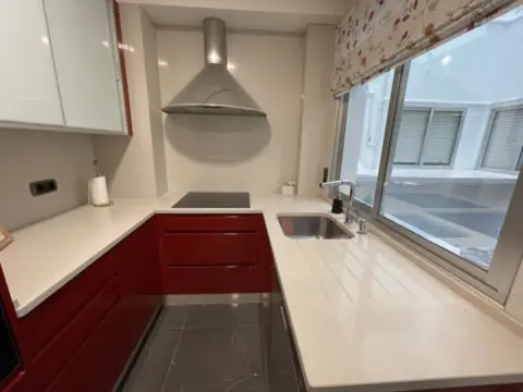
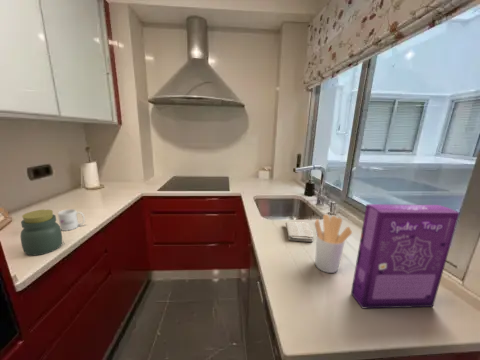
+ mug (72, 219)
+ cereal box (400, 256)
+ utensil holder (329, 241)
+ washcloth (298, 230)
+ jar (41, 231)
